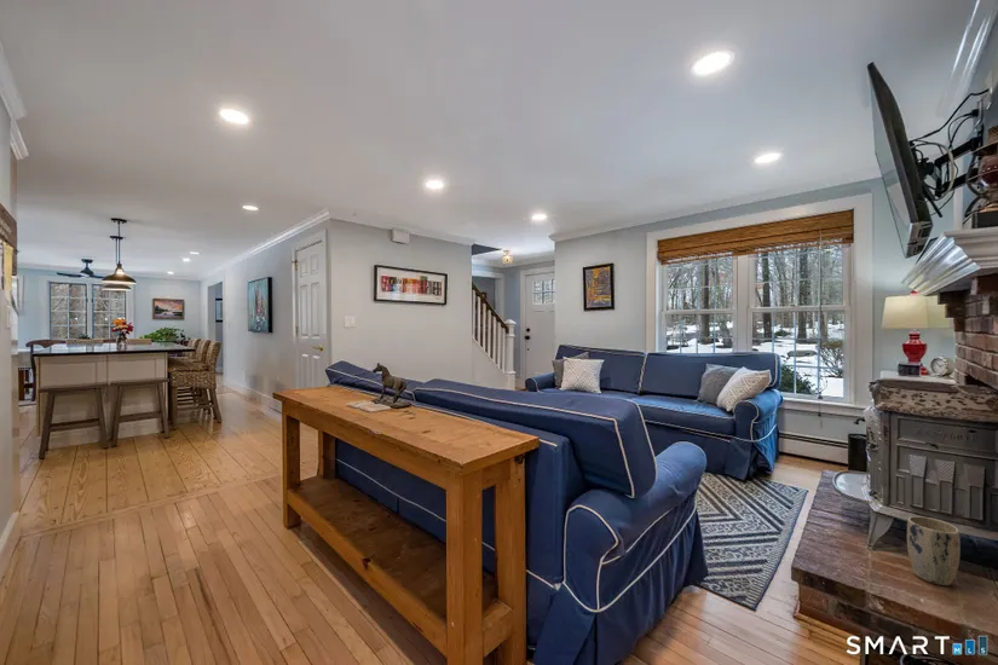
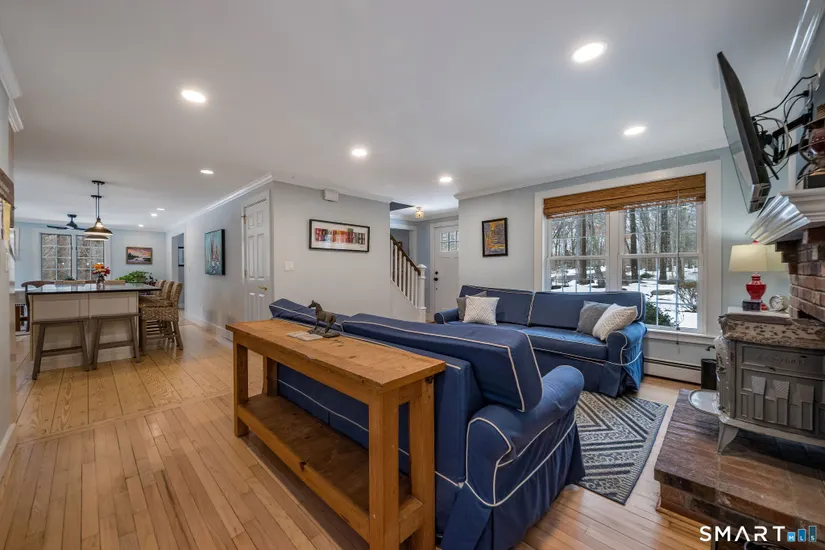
- plant pot (931, 550)
